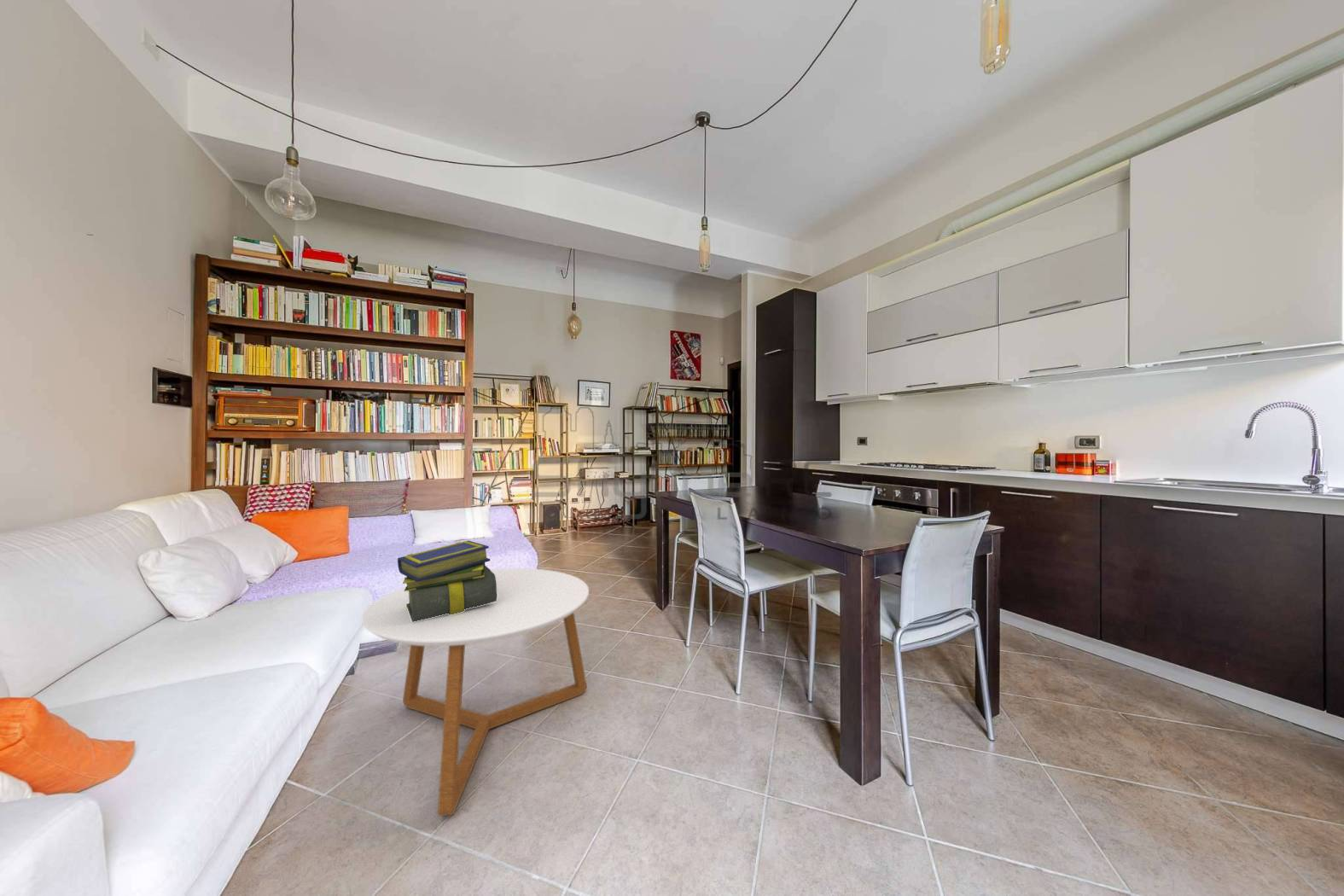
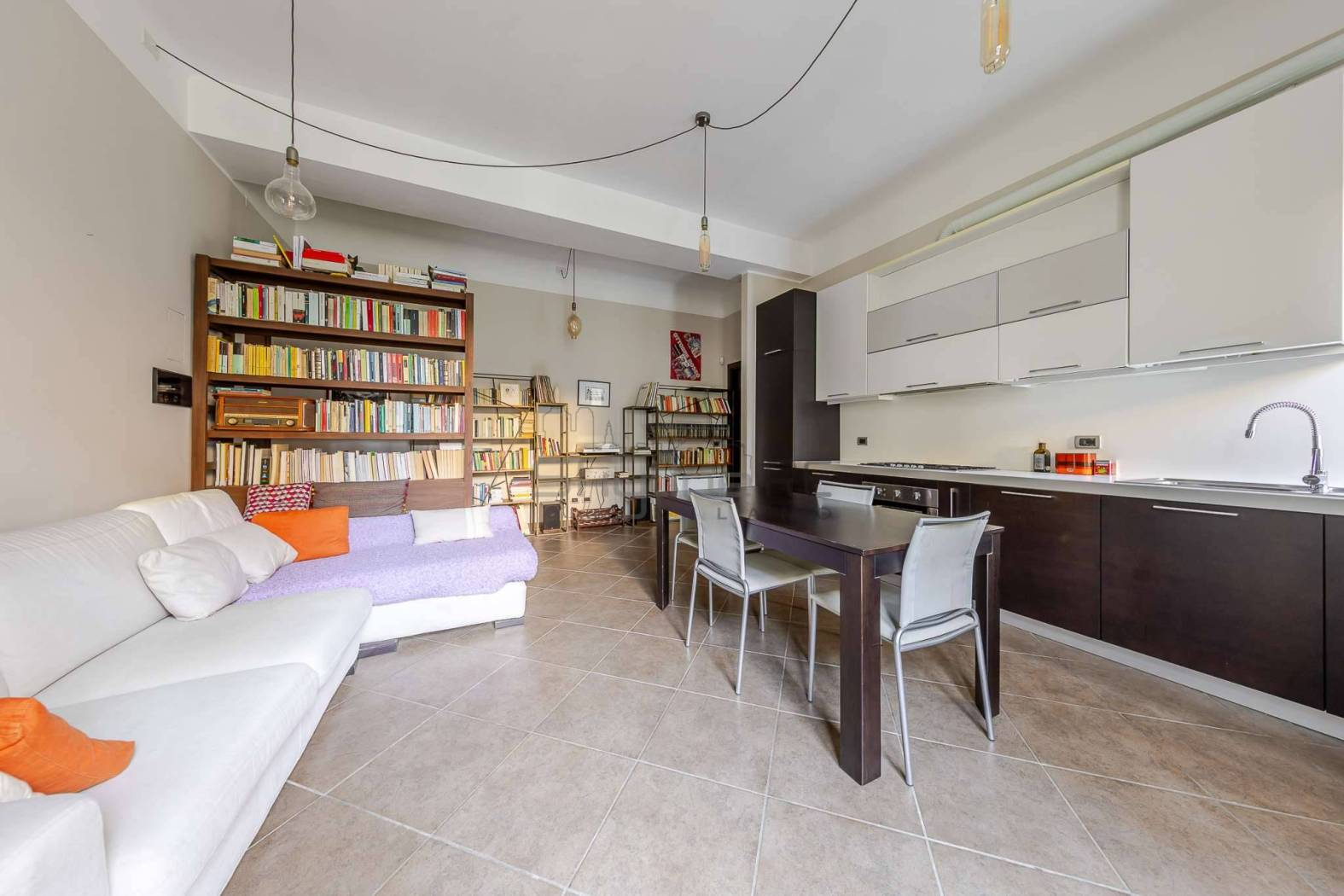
- stack of books (447, 577)
- coffee table (484, 642)
